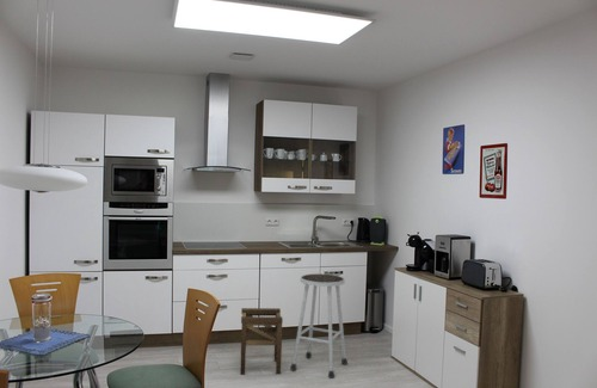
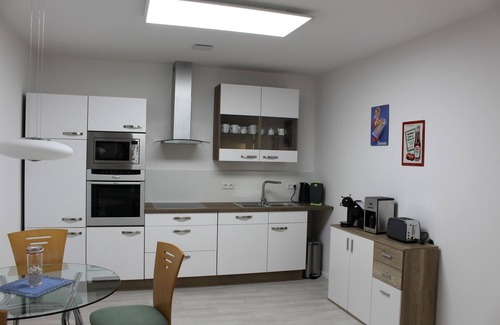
- stool (260, 340)
- stool (320, 328)
